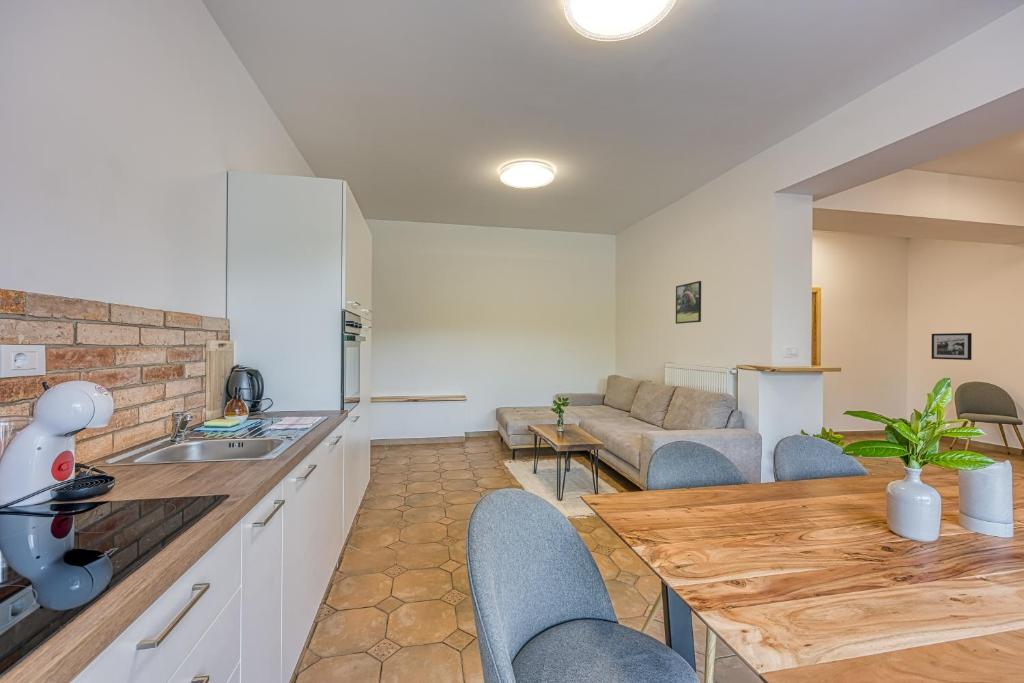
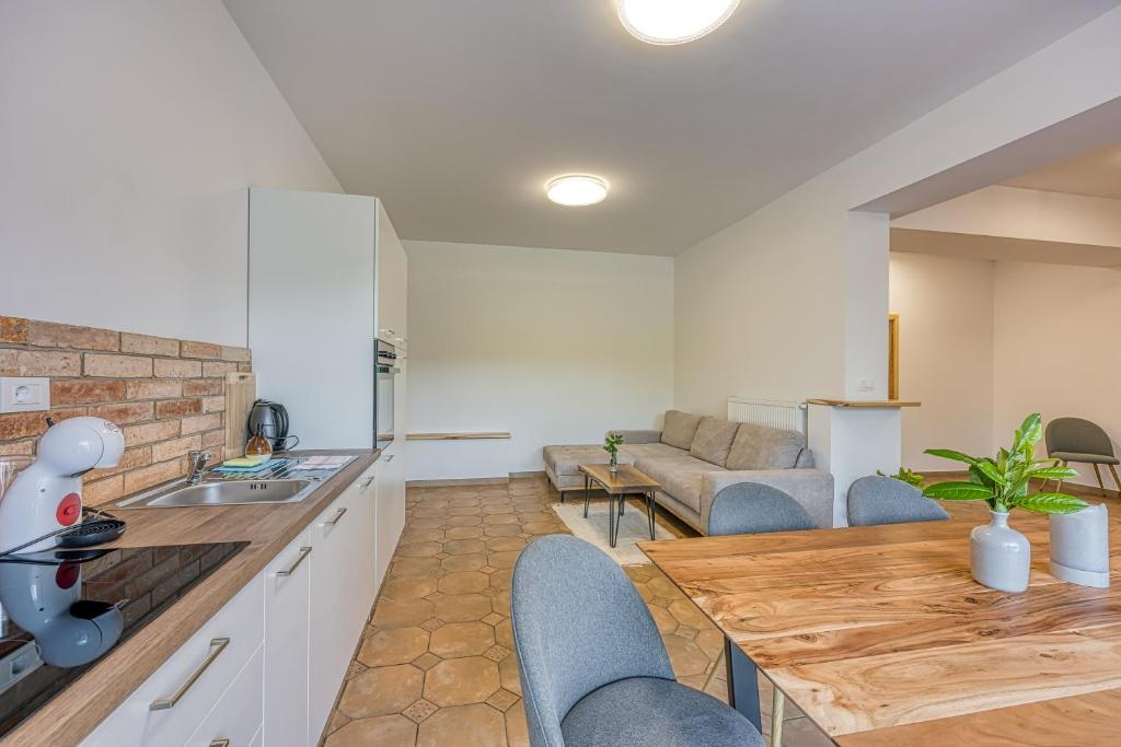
- picture frame (950, 346)
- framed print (687, 303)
